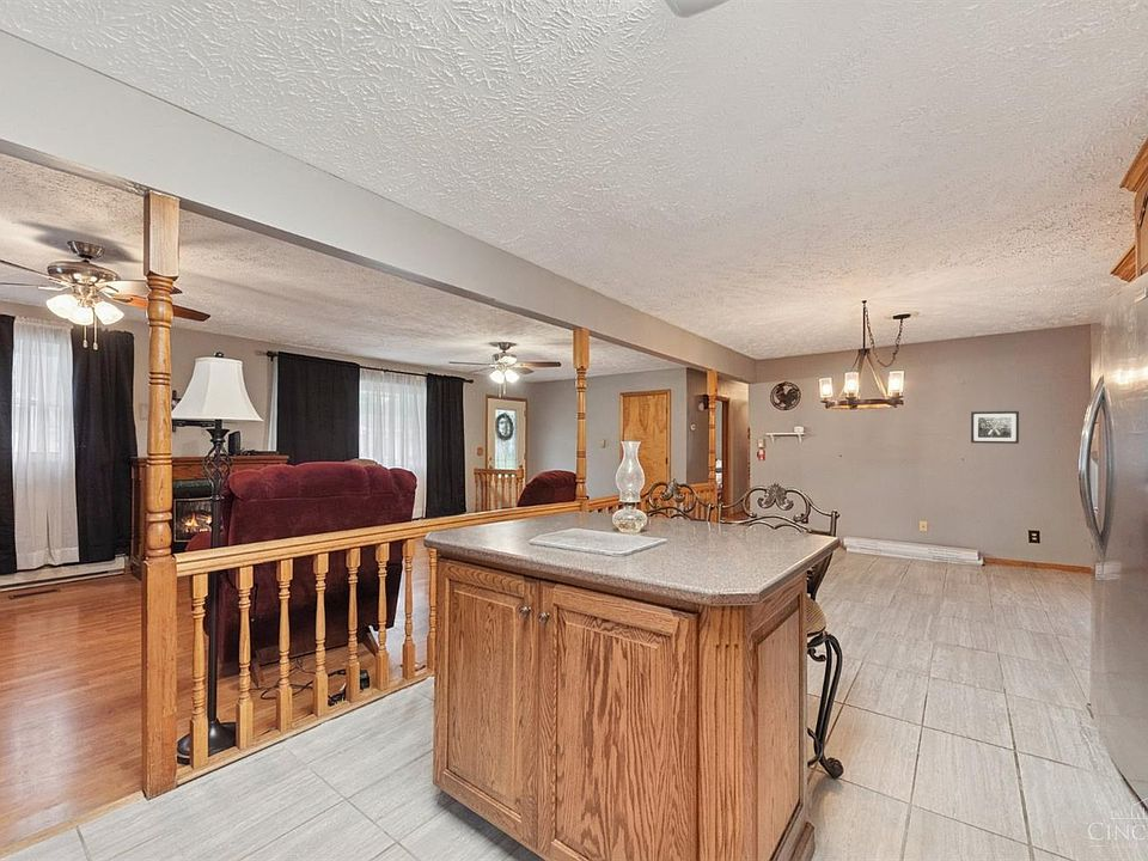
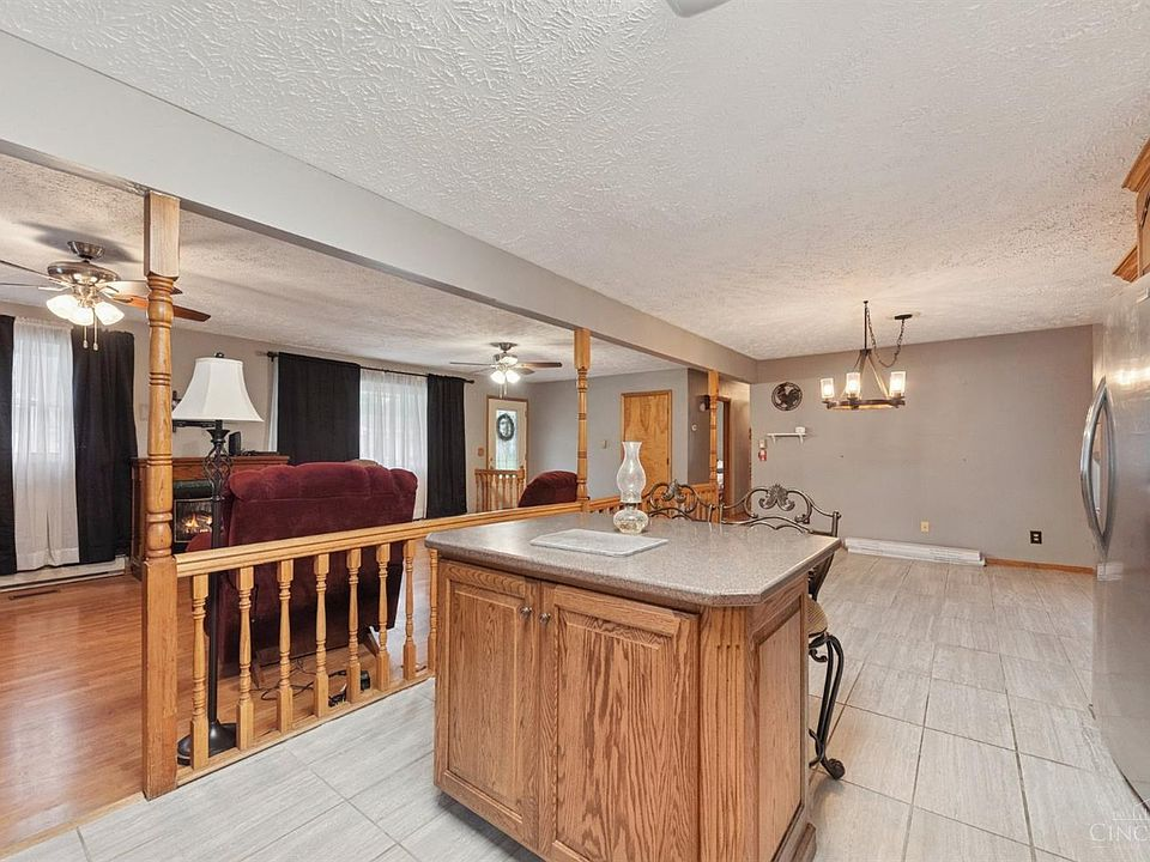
- wall art (994, 427)
